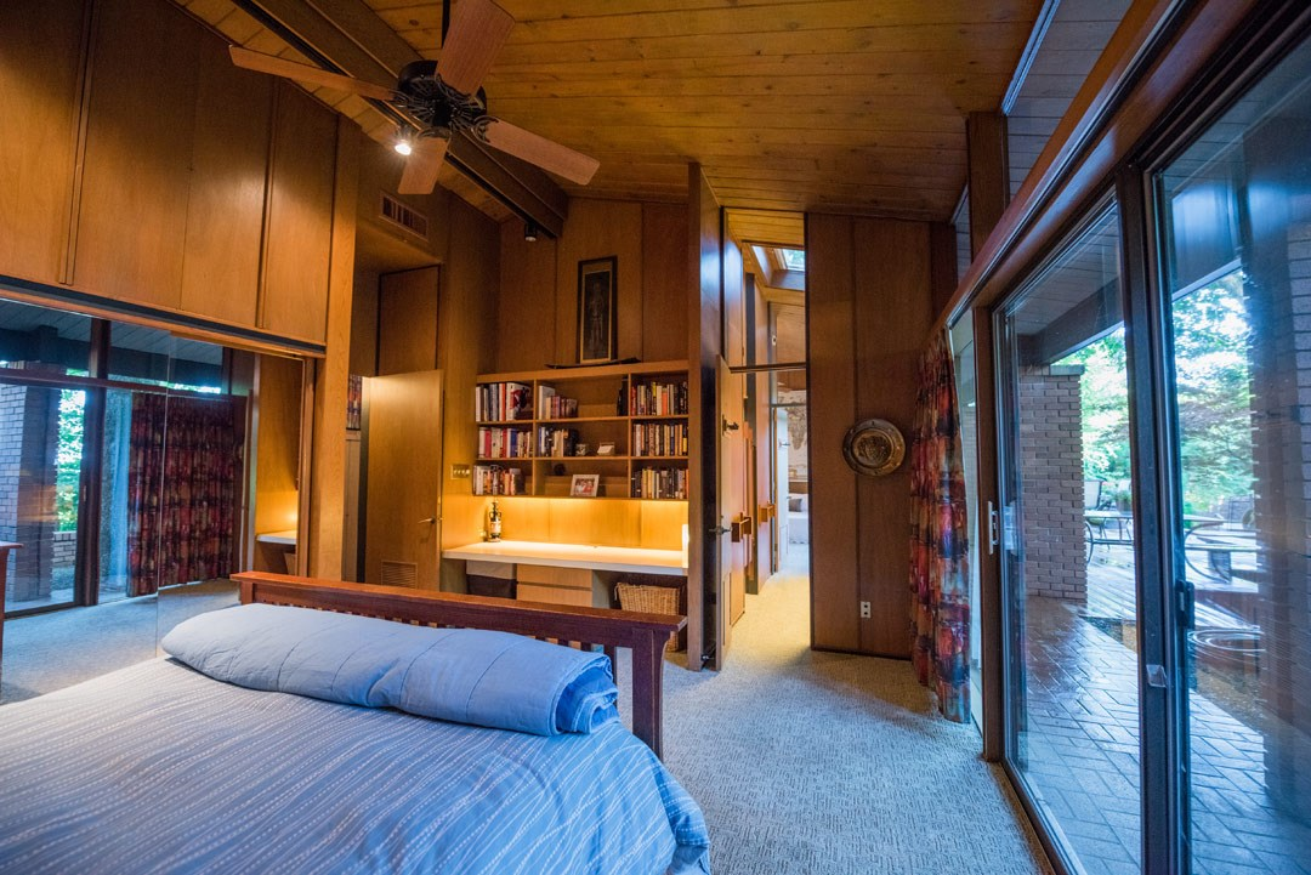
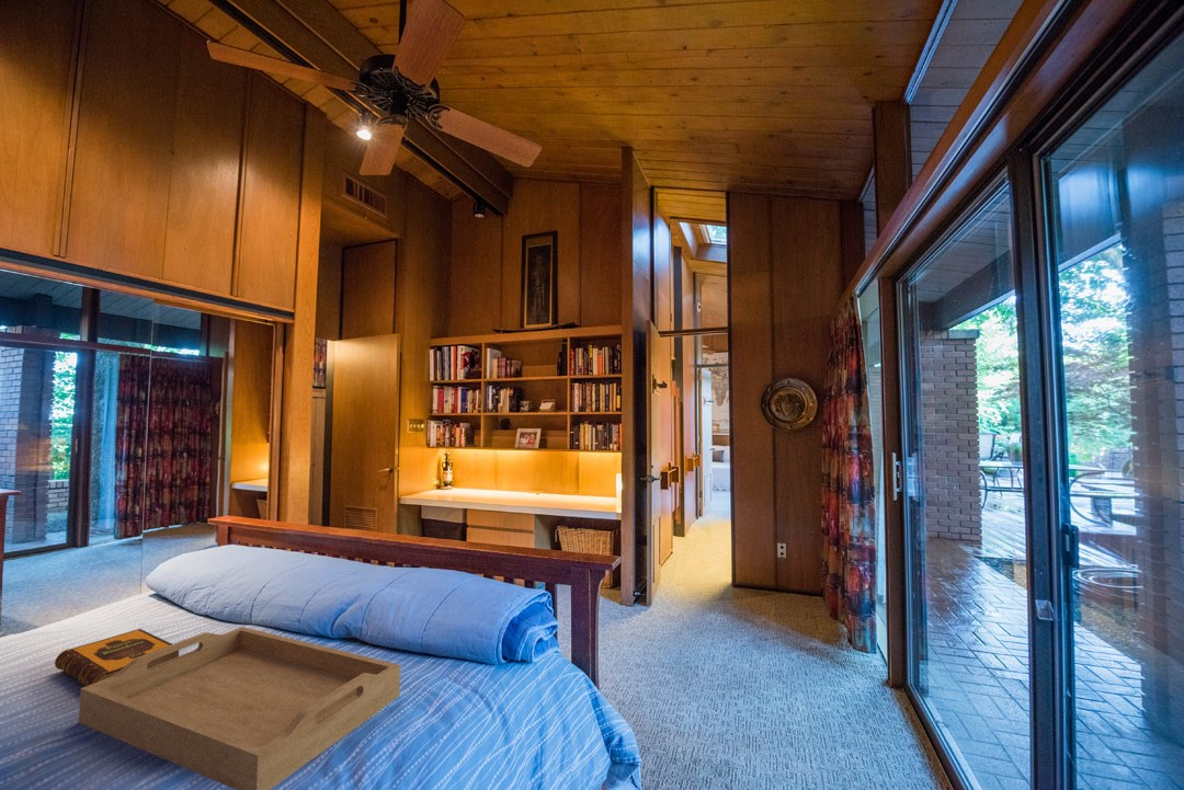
+ hardback book (117, 660)
+ serving tray (248, 687)
